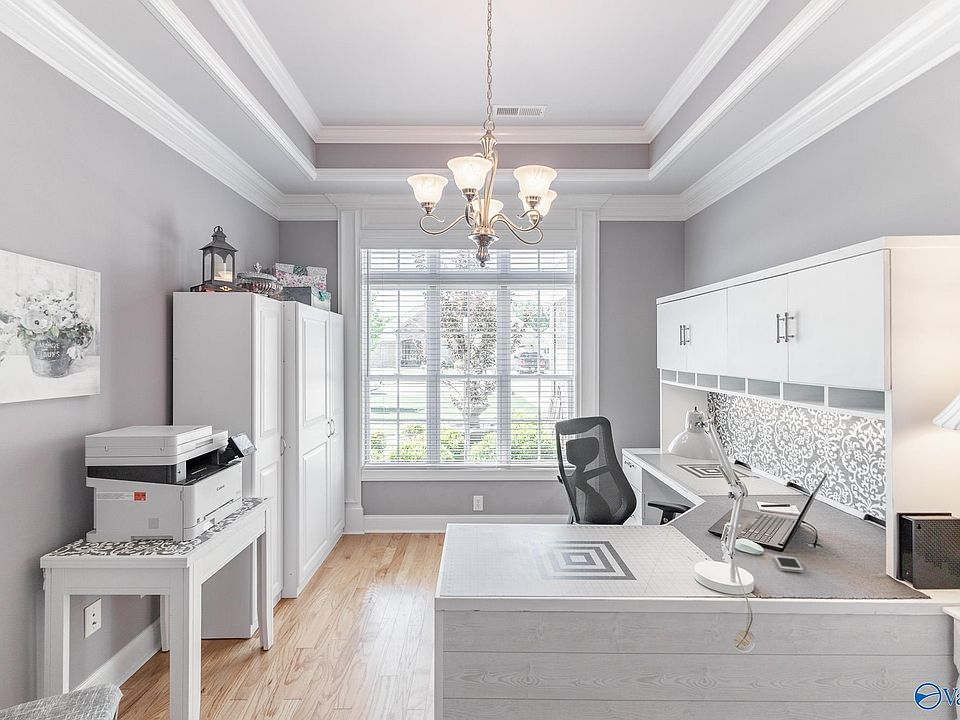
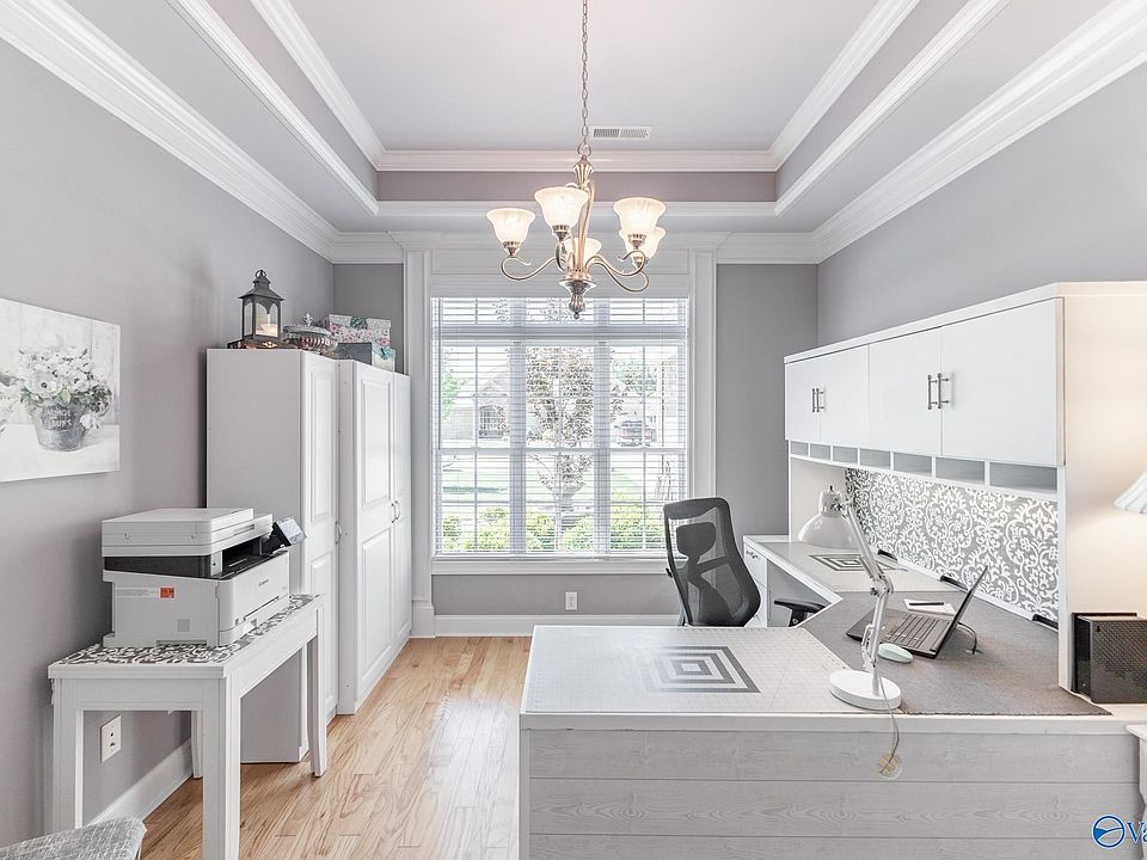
- smartphone (788, 564)
